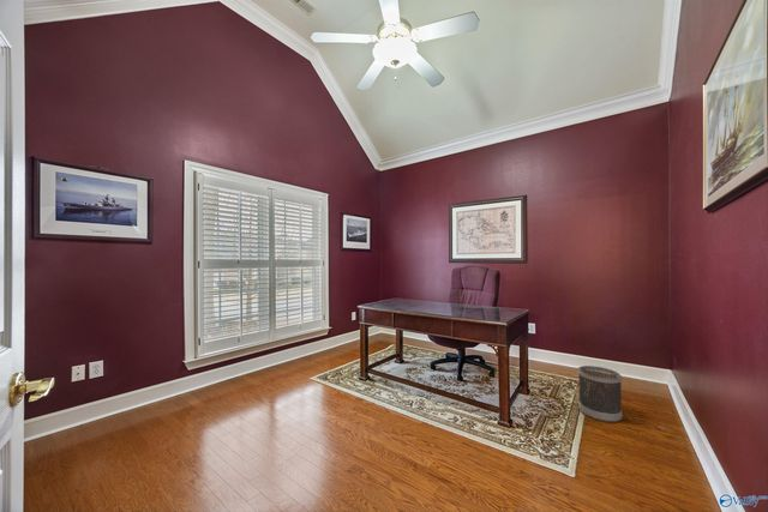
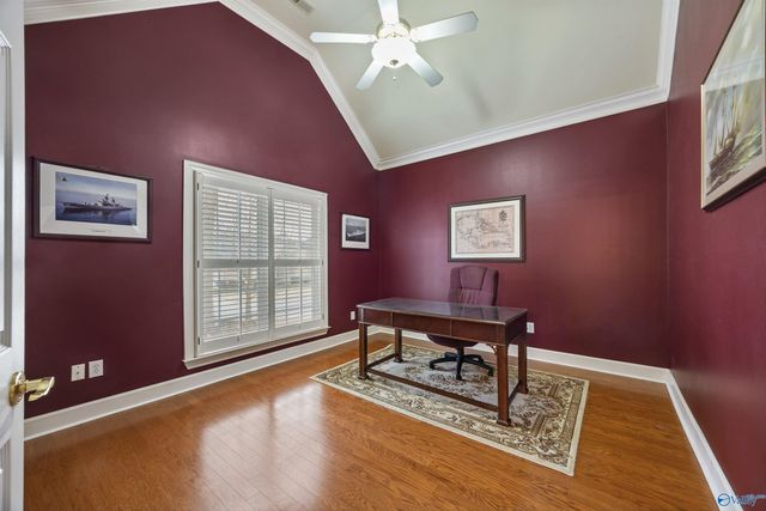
- wastebasket (599, 392)
